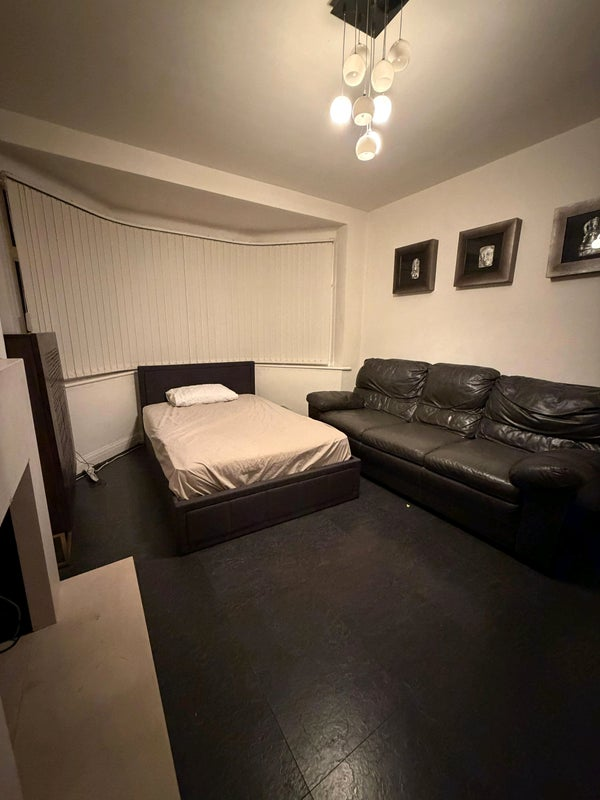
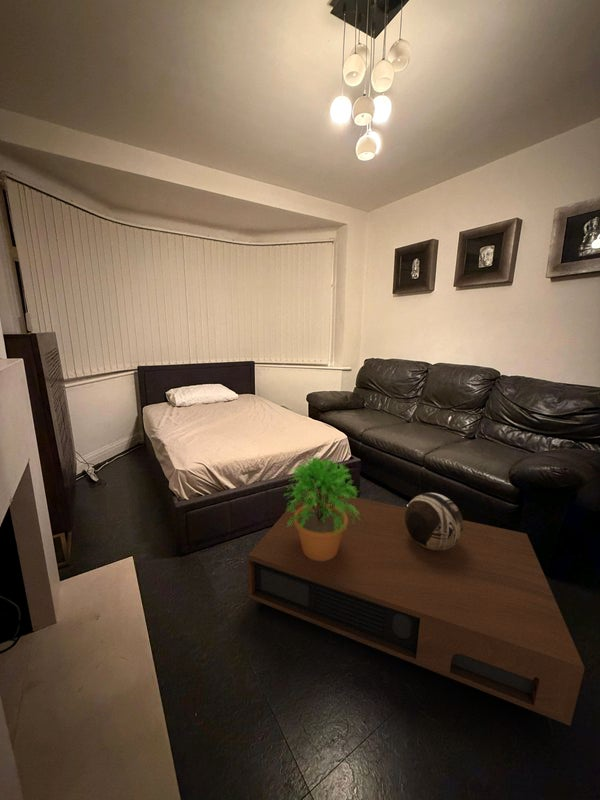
+ decorative bowl (433, 520)
+ coffee table (391, 571)
+ potted plant (321, 503)
